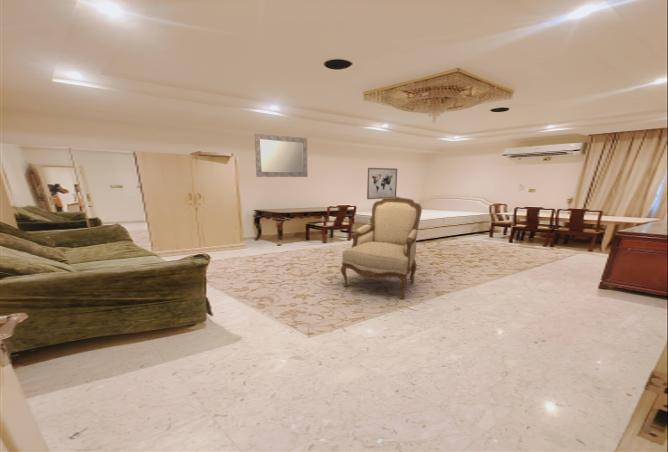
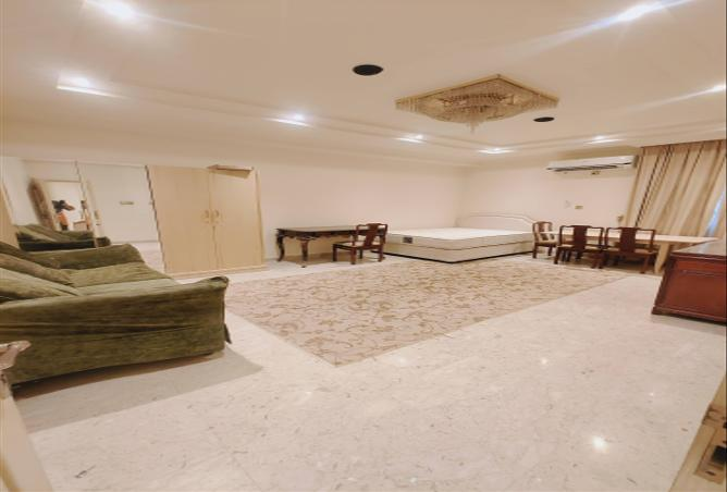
- wall art (382, 183)
- armchair (384, 242)
- mirror (282, 156)
